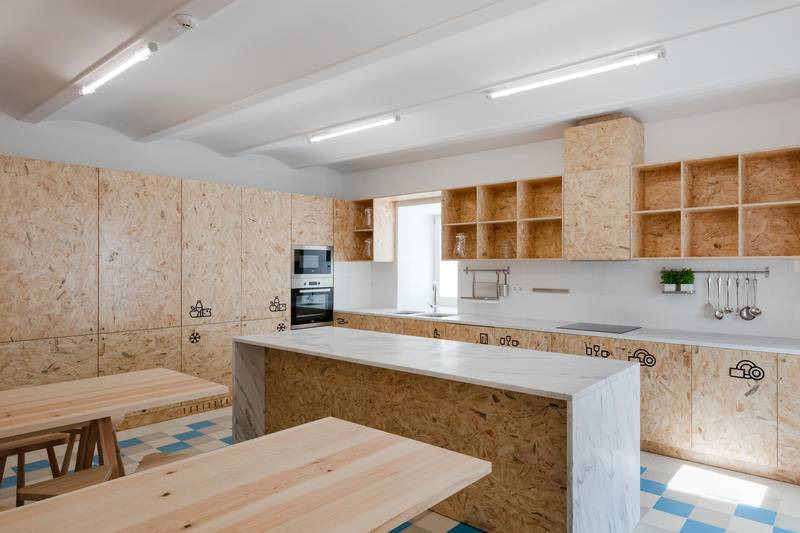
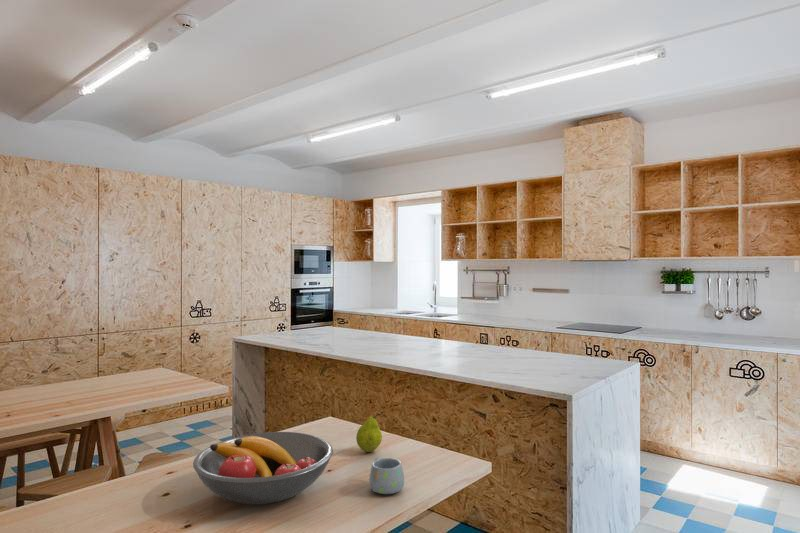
+ mug (384, 474)
+ fruit bowl (265, 466)
+ fruit (371, 433)
